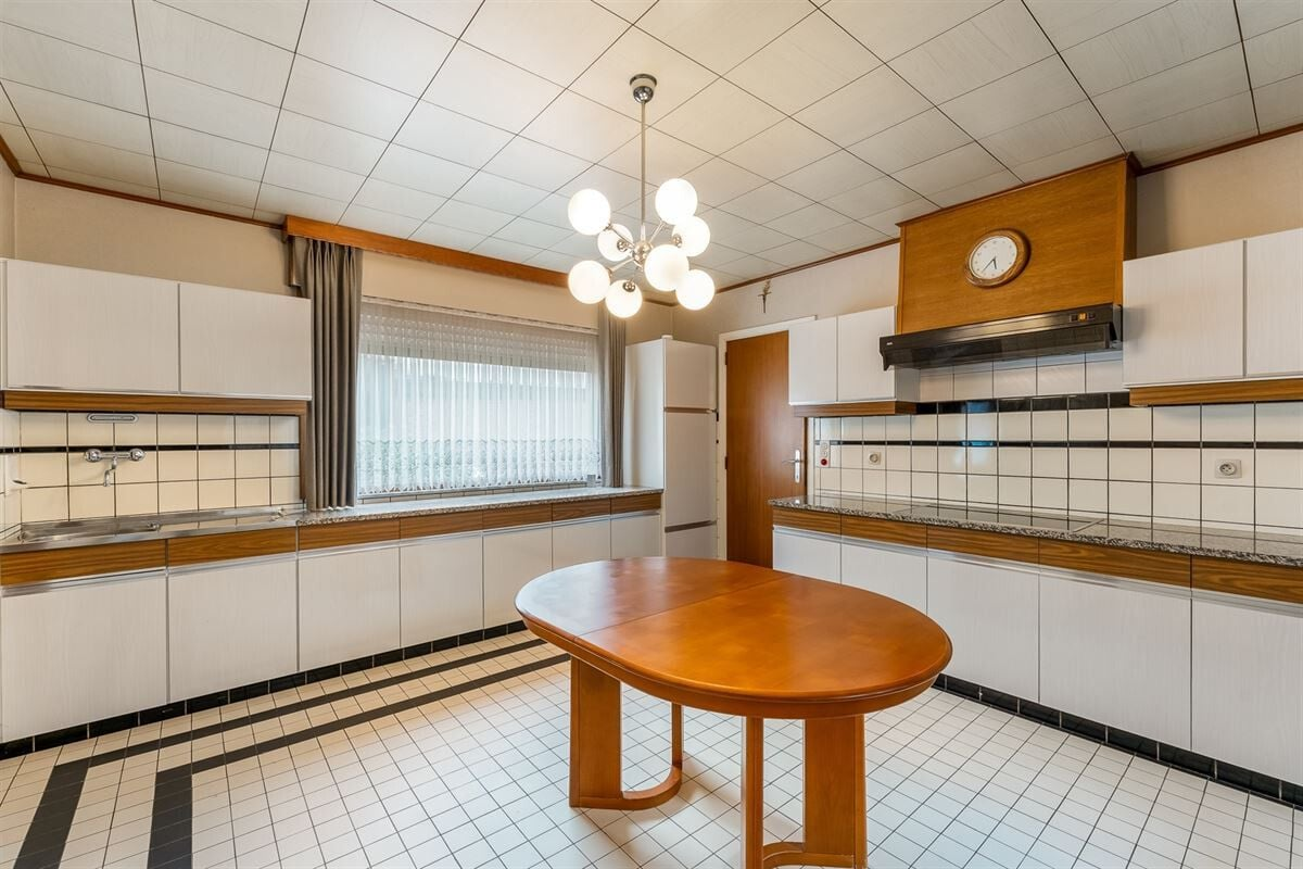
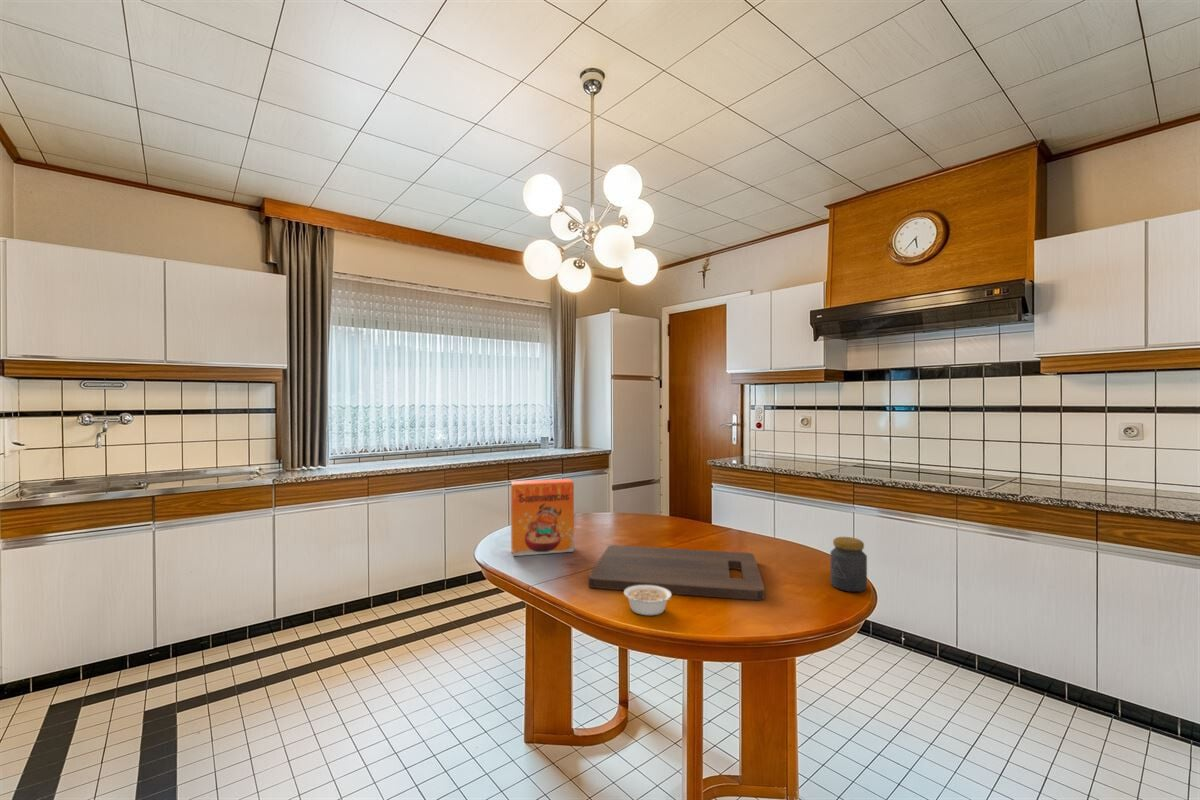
+ cutting board (676, 568)
+ cereal box (542, 516)
+ jar (848, 563)
+ legume (649, 599)
